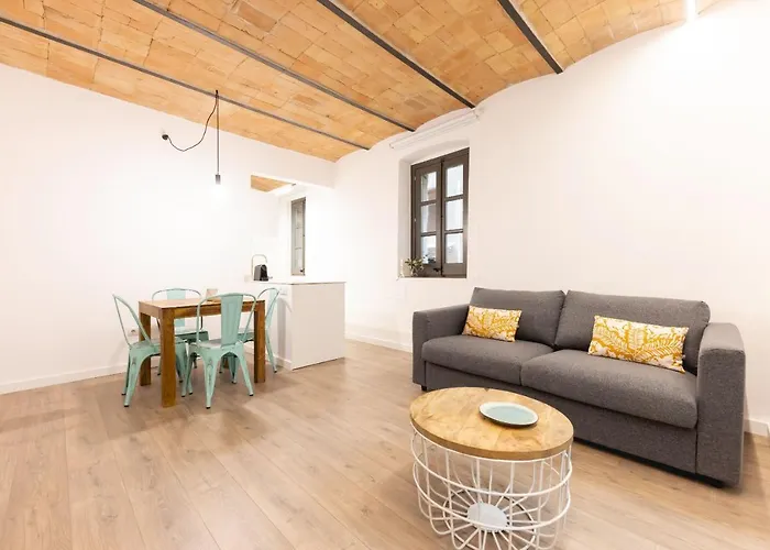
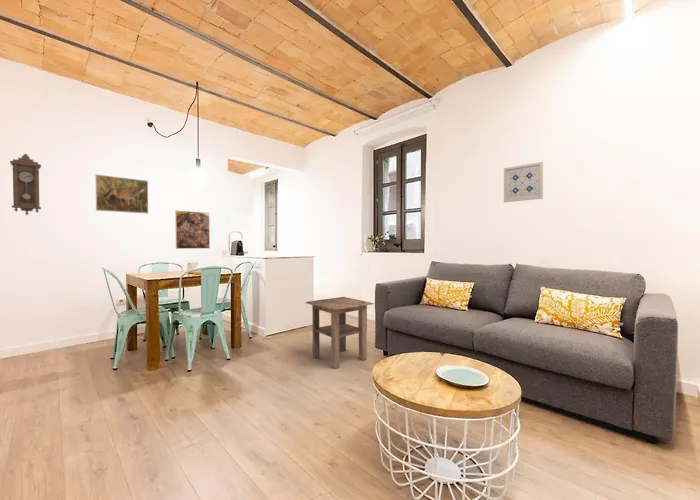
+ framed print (123, 195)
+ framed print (193, 230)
+ pendulum clock (26, 184)
+ wall art (522, 182)
+ side table (339, 329)
